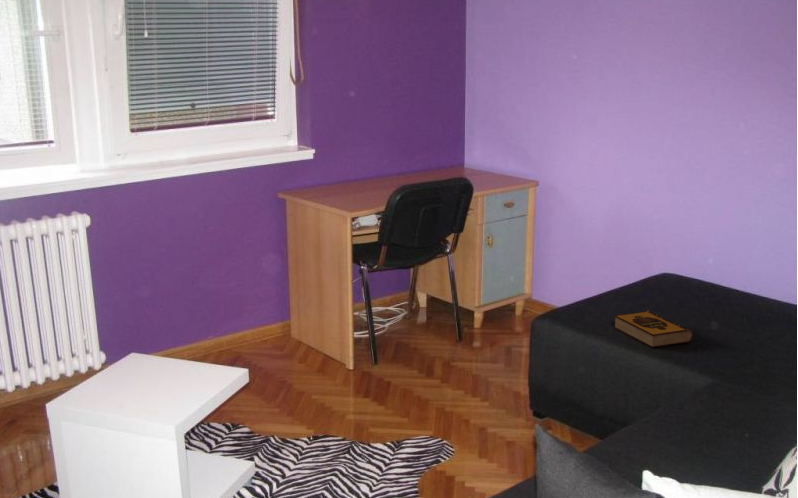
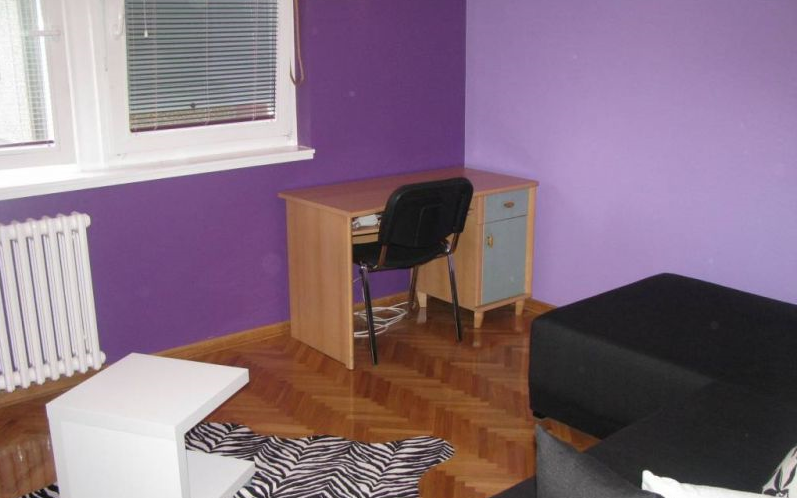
- hardback book (652, 328)
